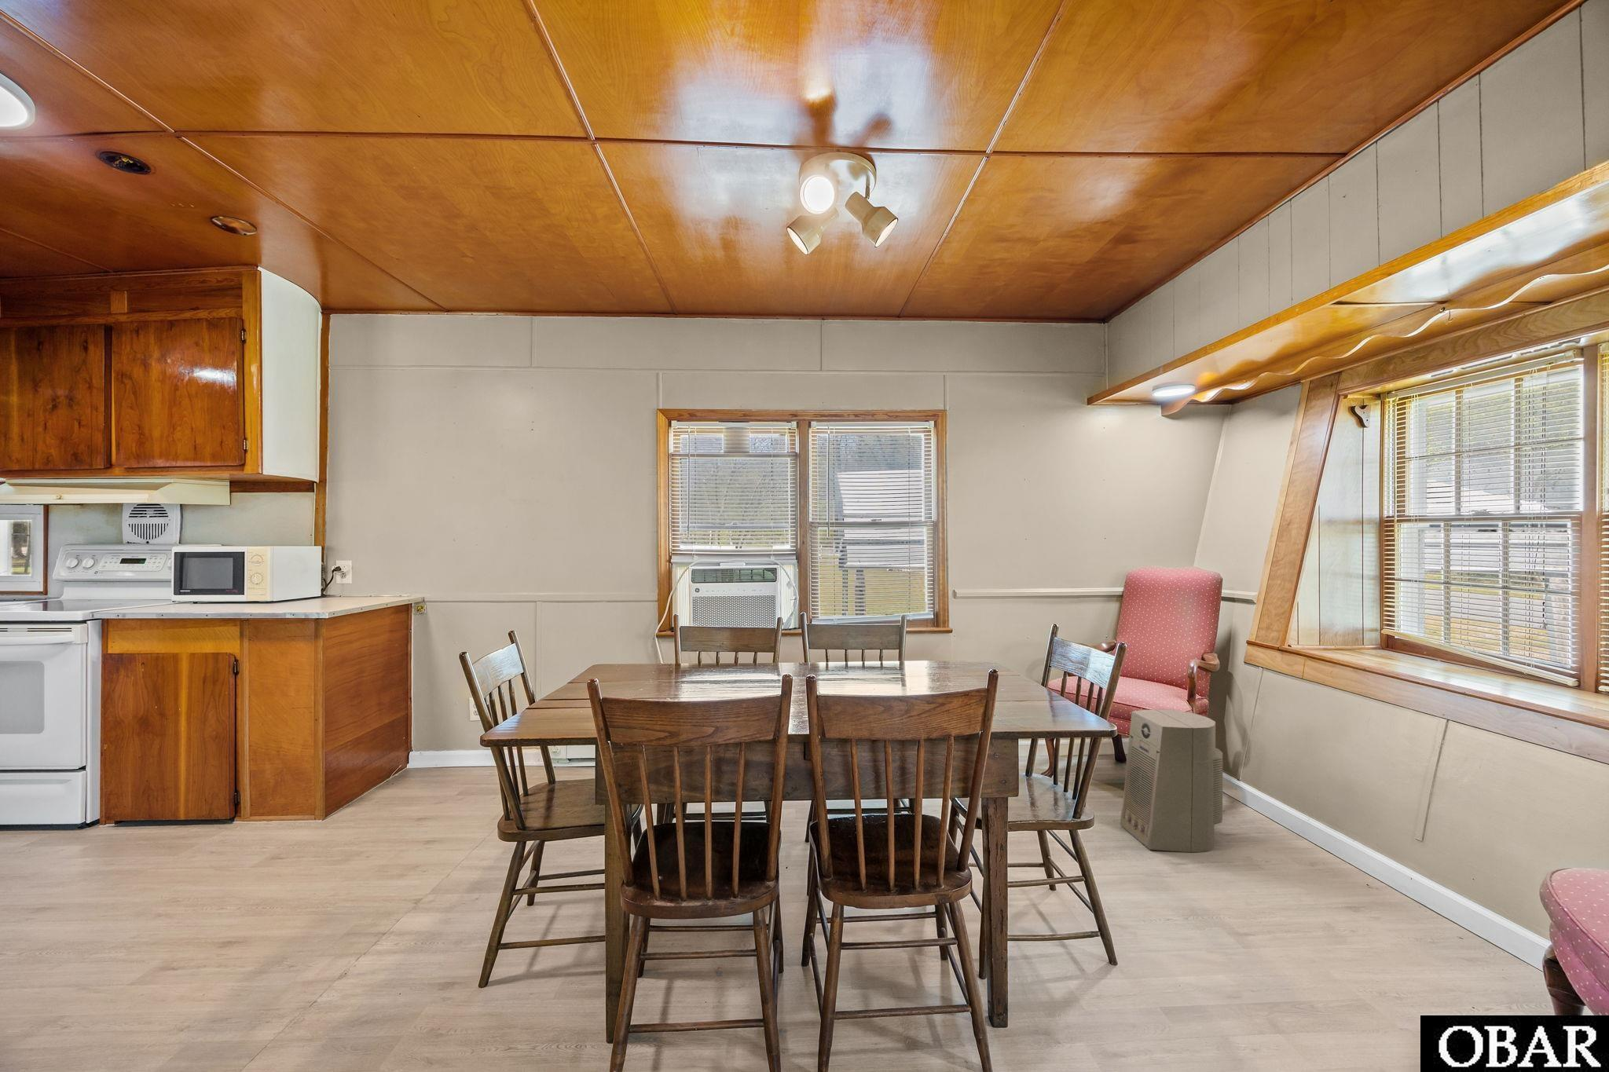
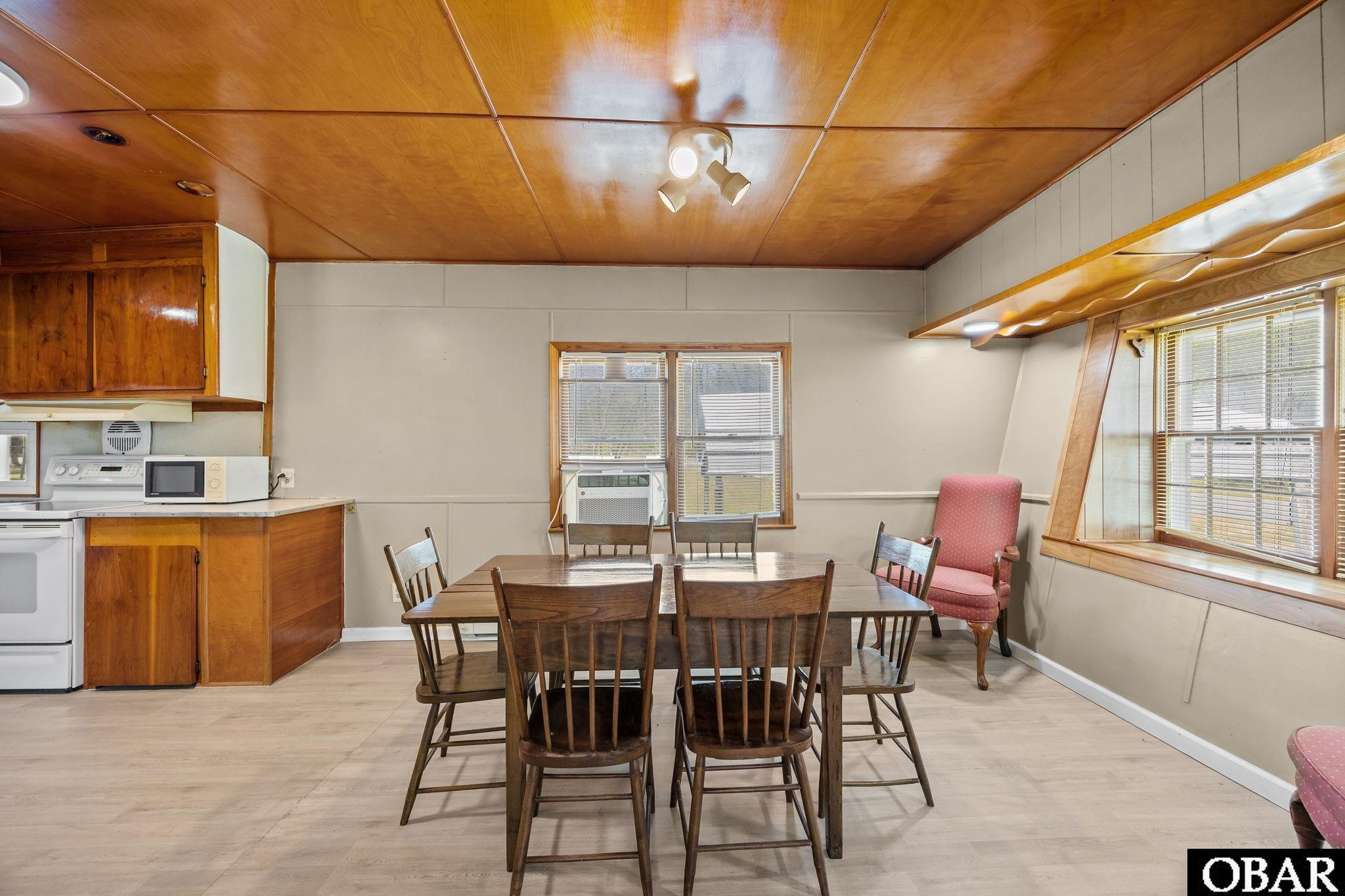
- fan (1175, 776)
